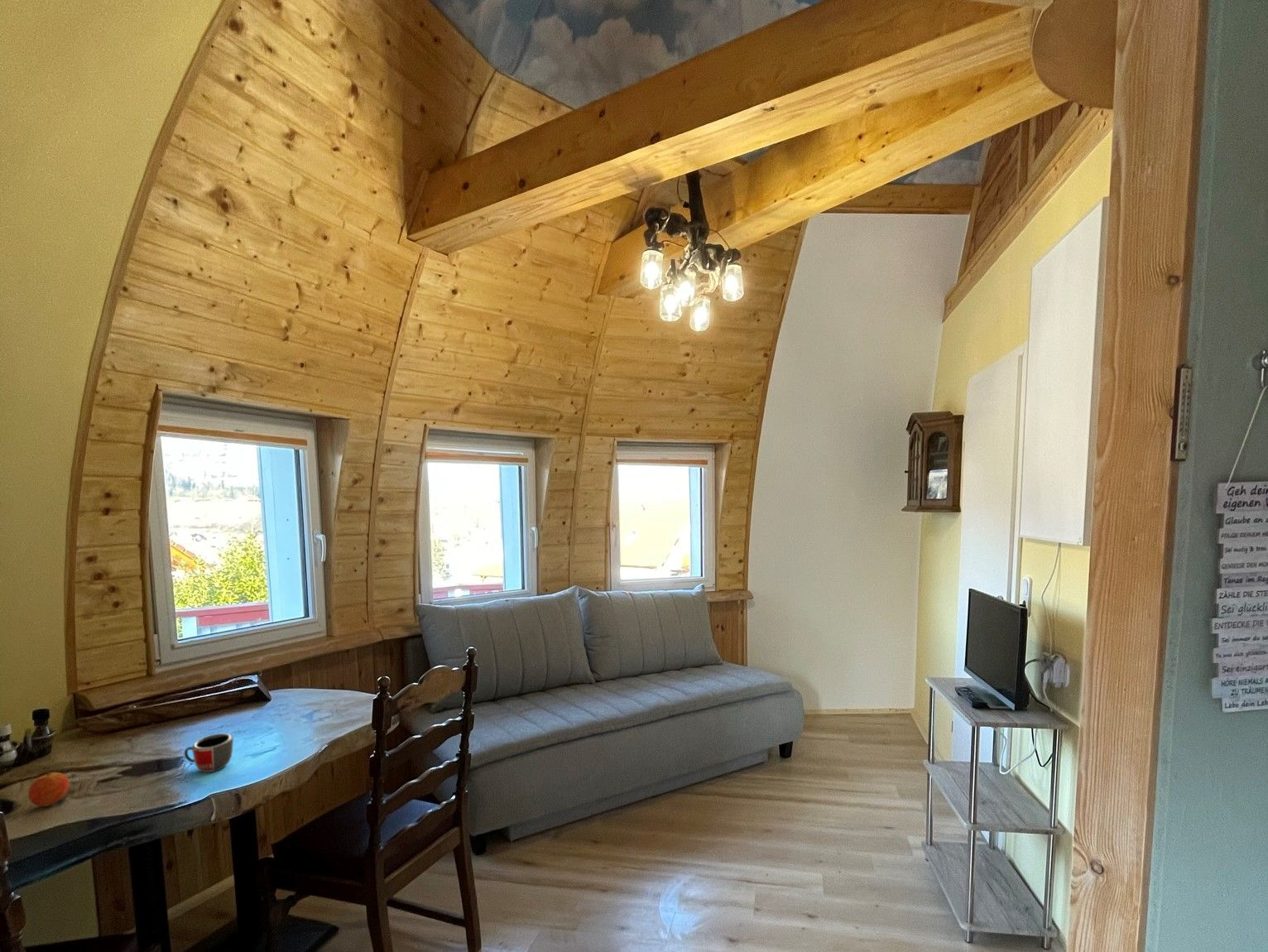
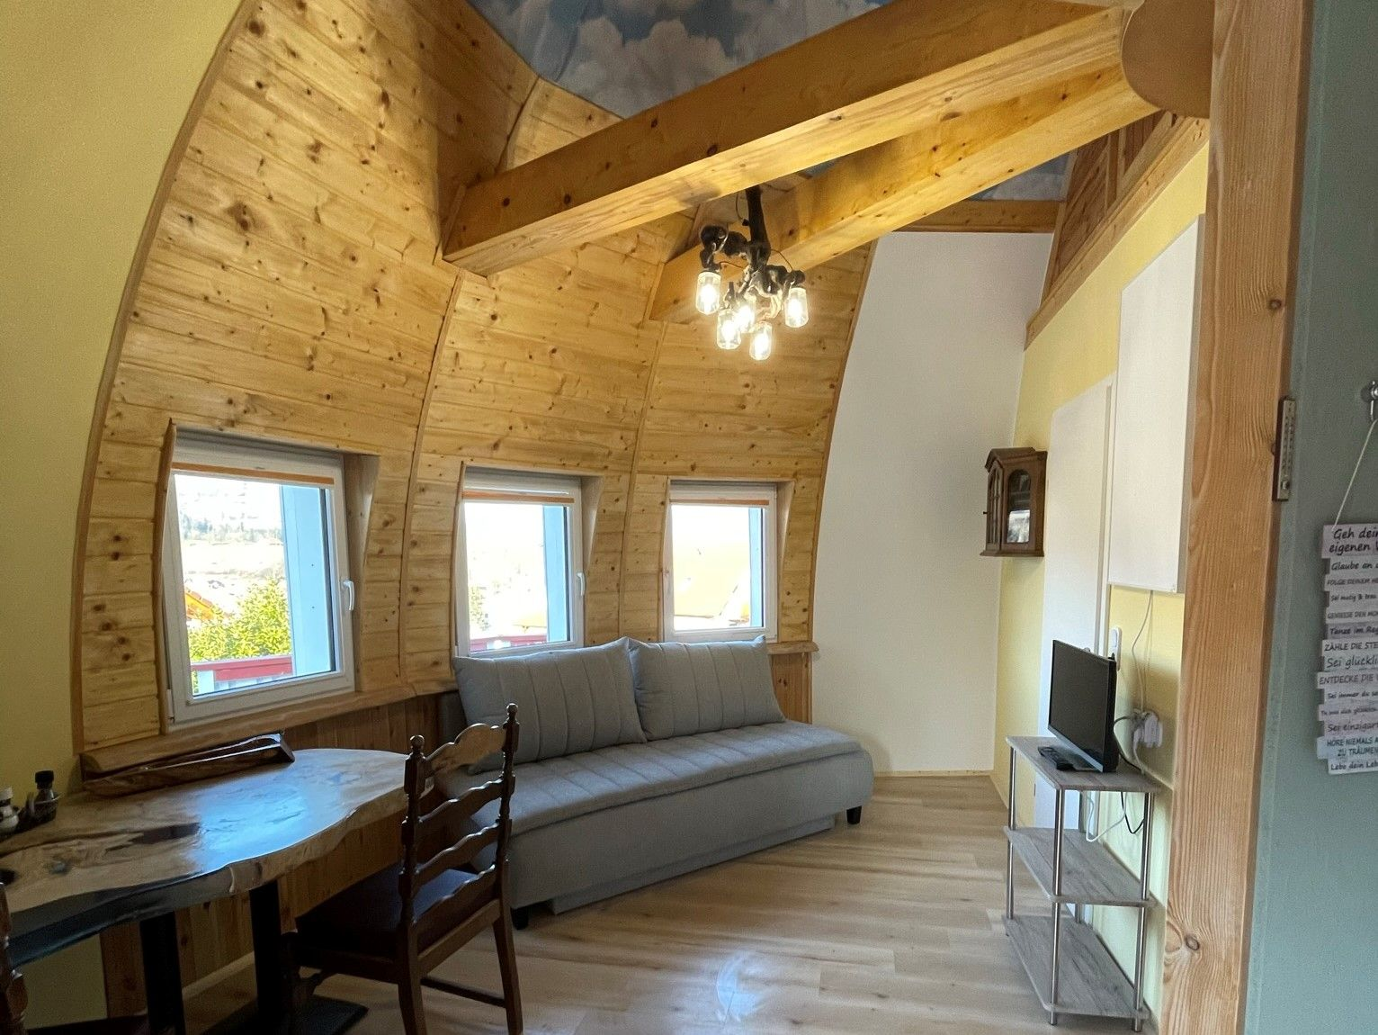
- mug (207, 753)
- fruit (49, 786)
